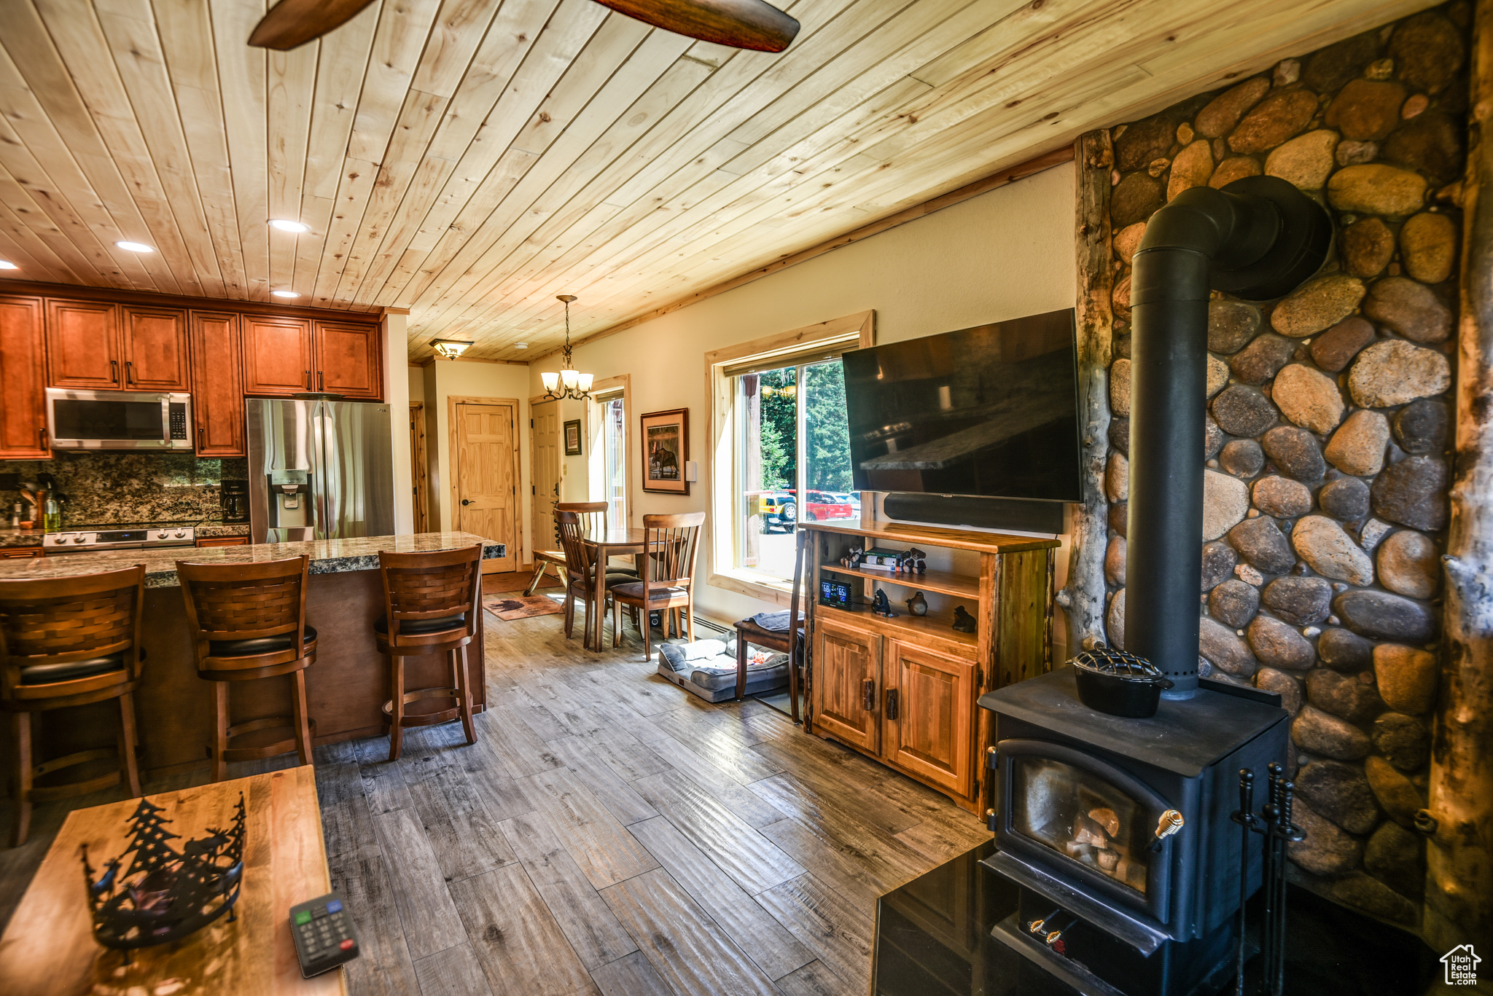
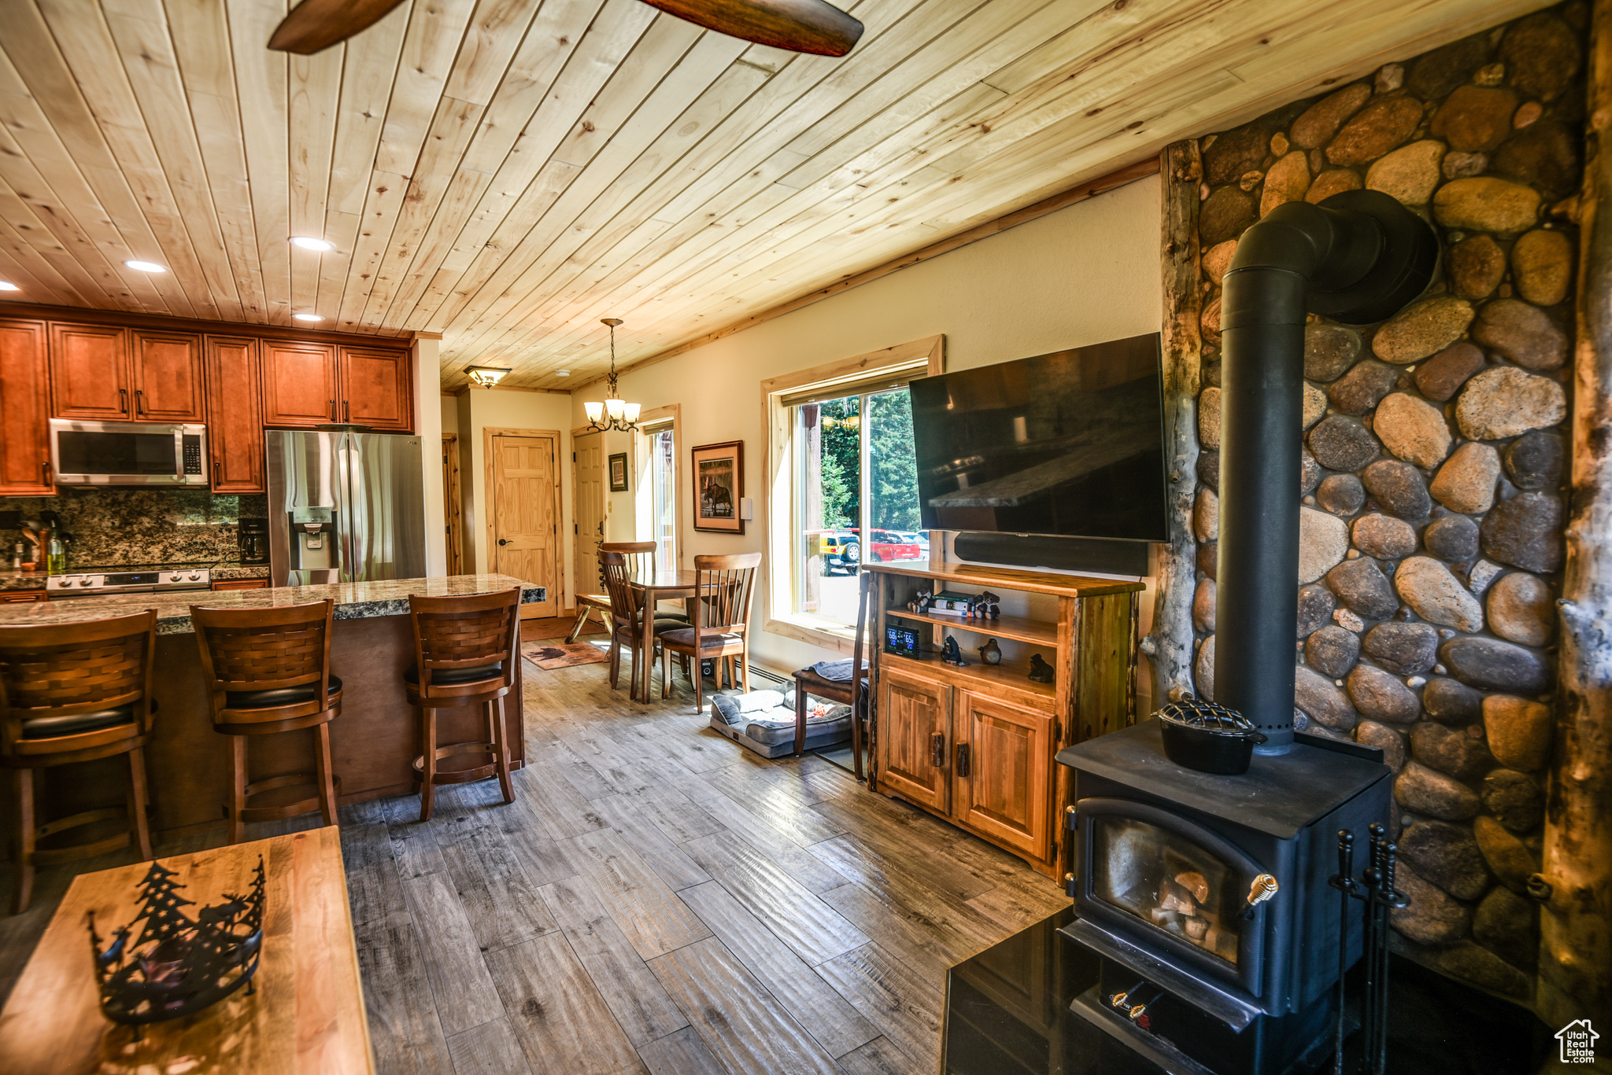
- remote control (324, 929)
